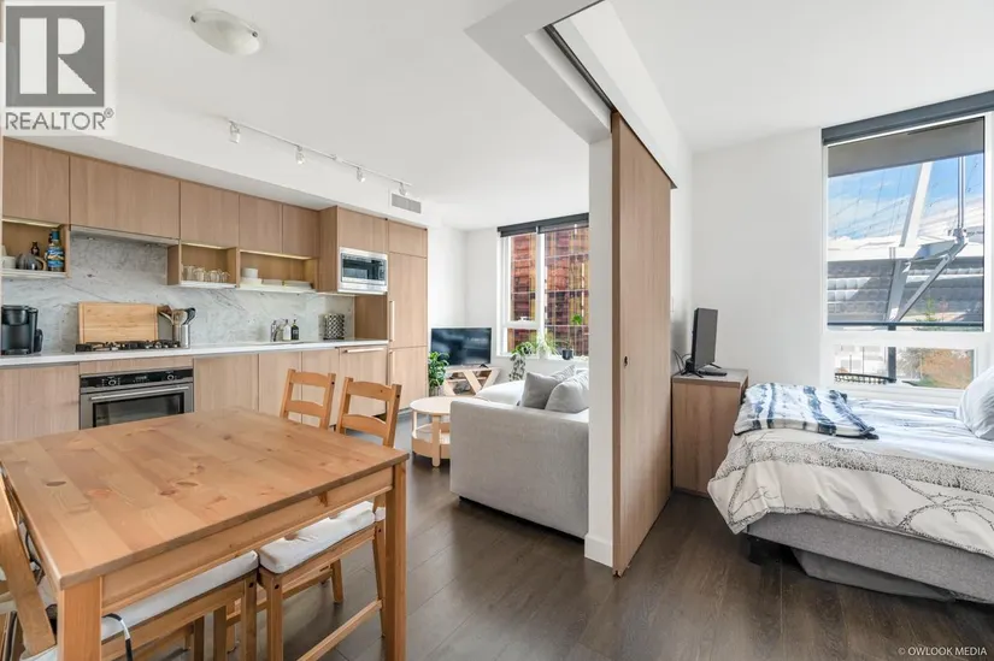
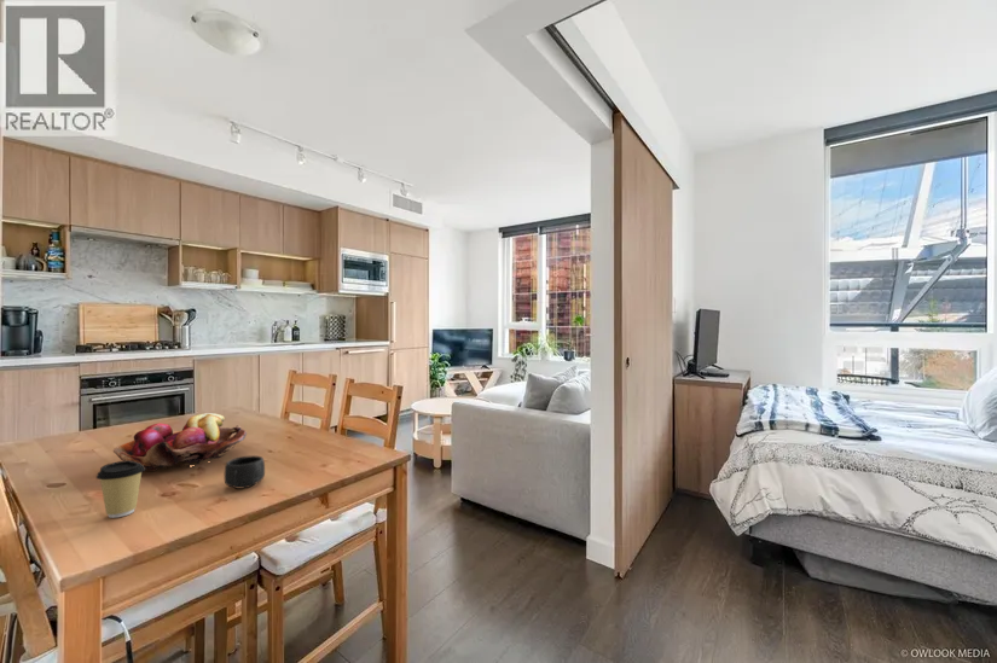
+ coffee cup (121, 488)
+ mug (243, 473)
+ fruit basket (187, 438)
